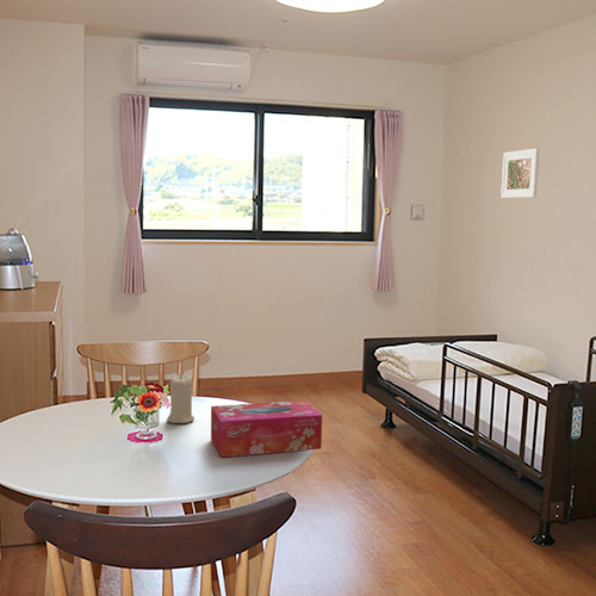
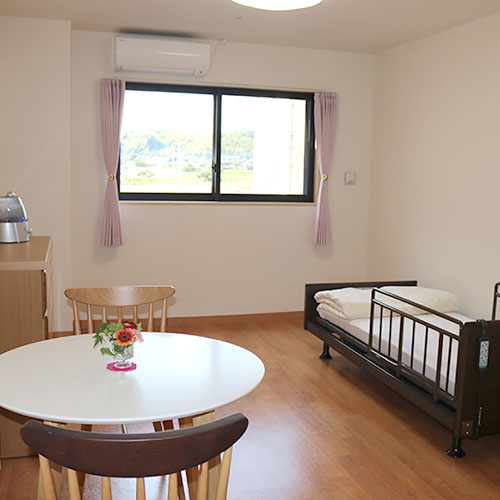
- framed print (519, 174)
- tissue box (265, 427)
- candle (180, 397)
